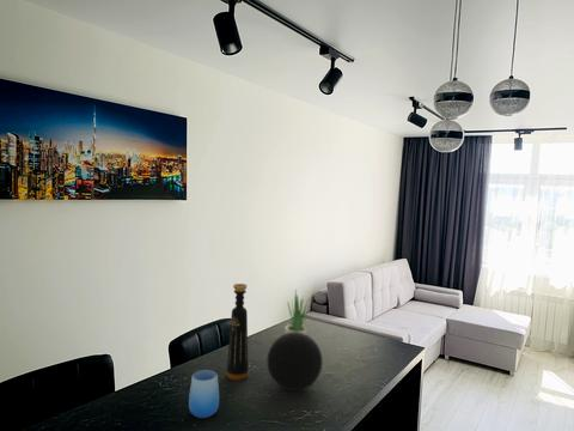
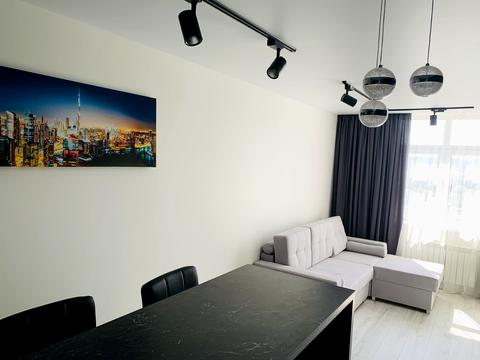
- decorative orb (294, 360)
- cup (203, 393)
- bottle (238, 330)
- potted plant (298, 318)
